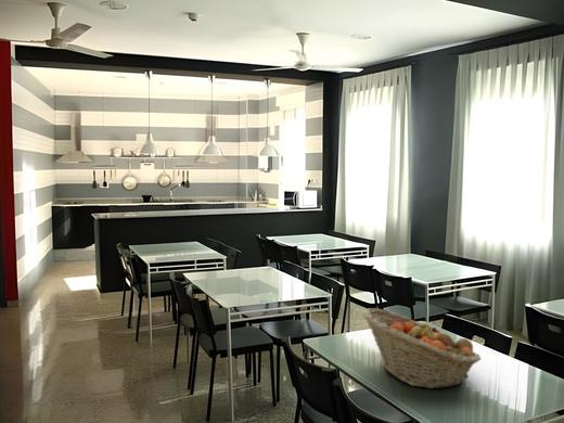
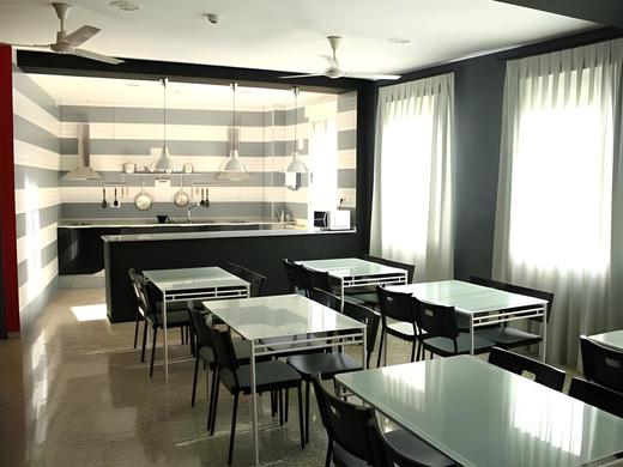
- fruit basket (418, 343)
